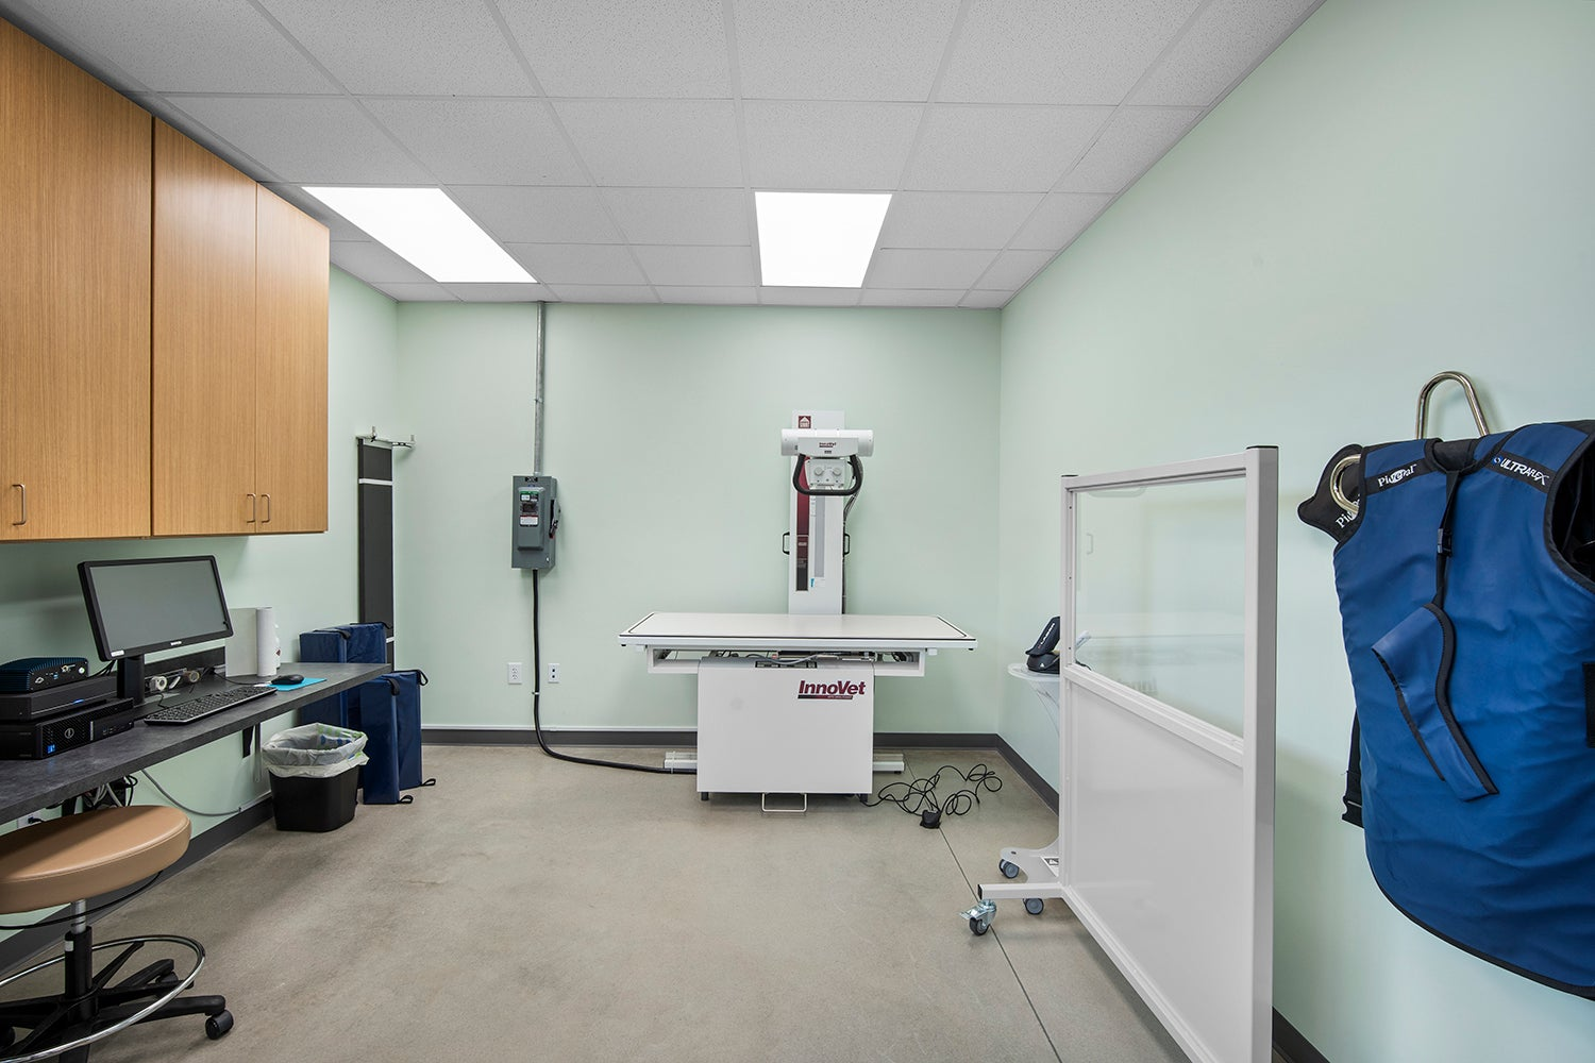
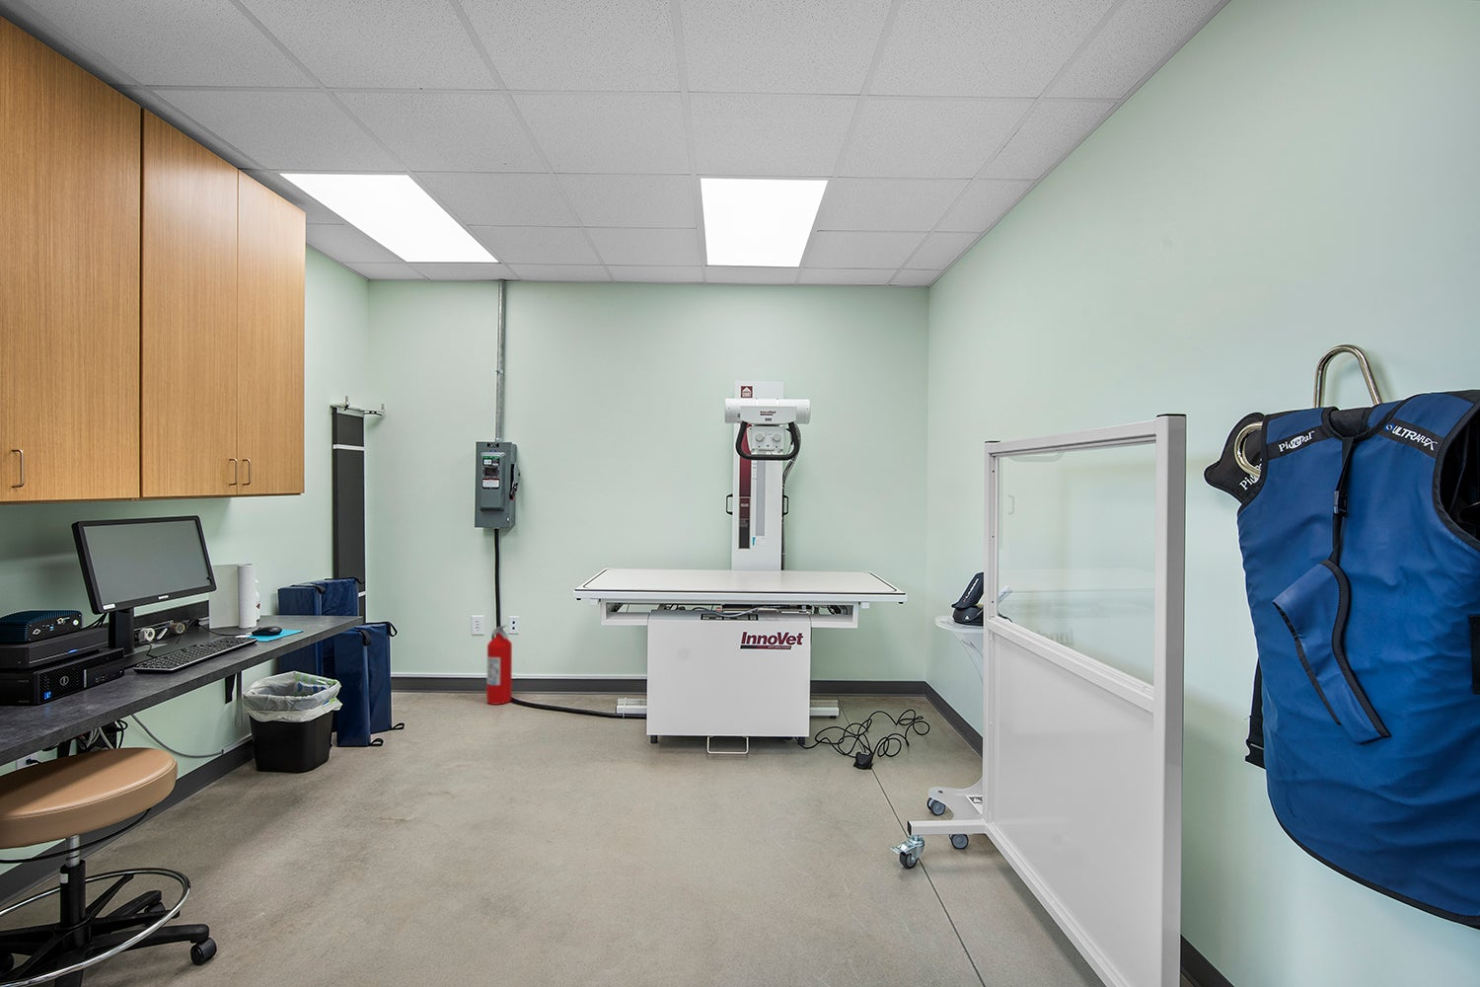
+ fire extinguisher (499, 661)
